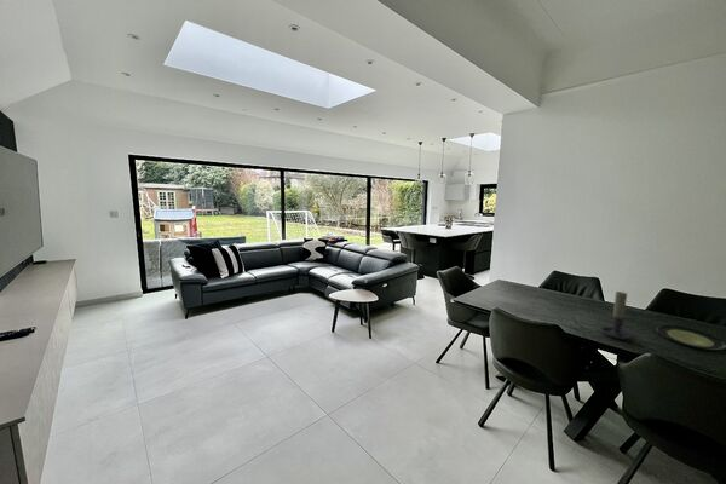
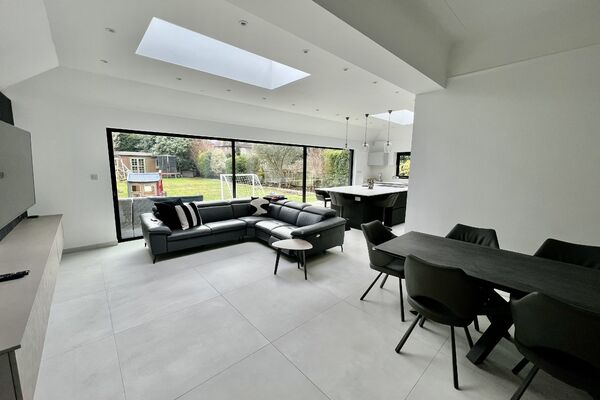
- plate (688, 336)
- candle holder (621, 315)
